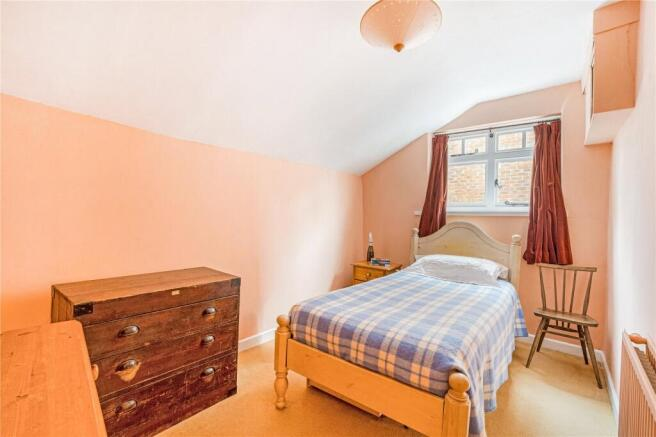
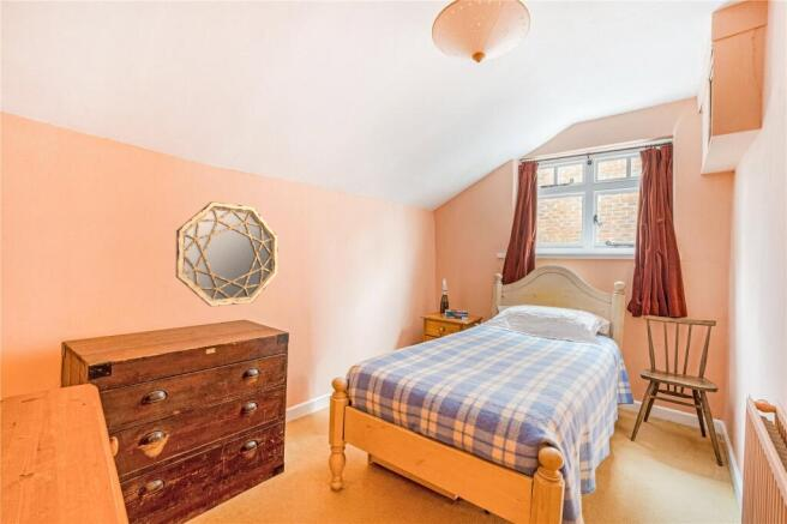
+ home mirror (232, 254)
